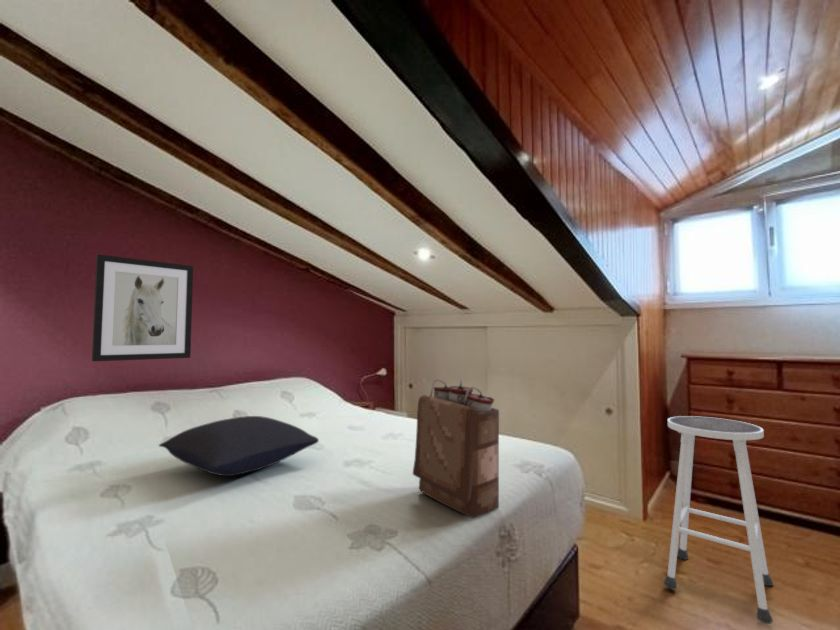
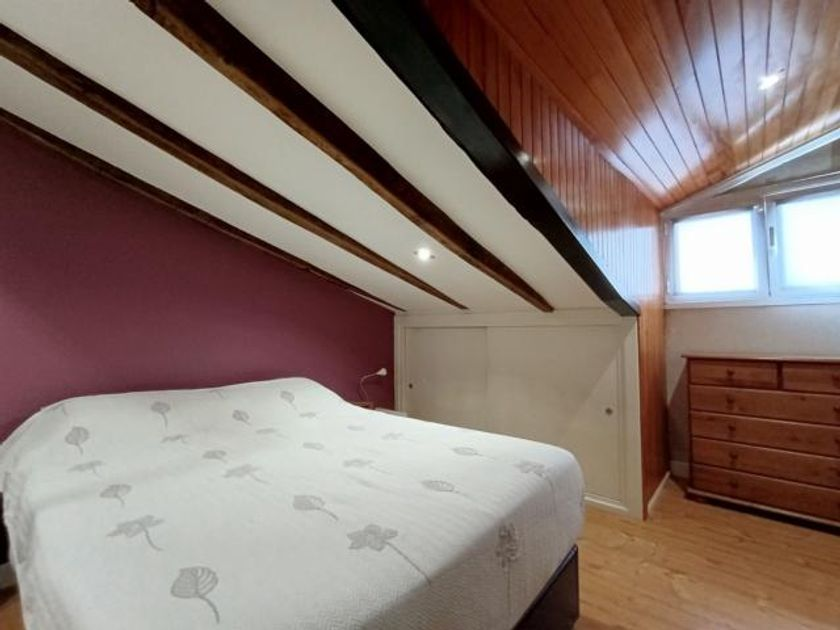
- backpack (455, 439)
- stool (712, 513)
- pillow (240, 444)
- wall art (146, 309)
